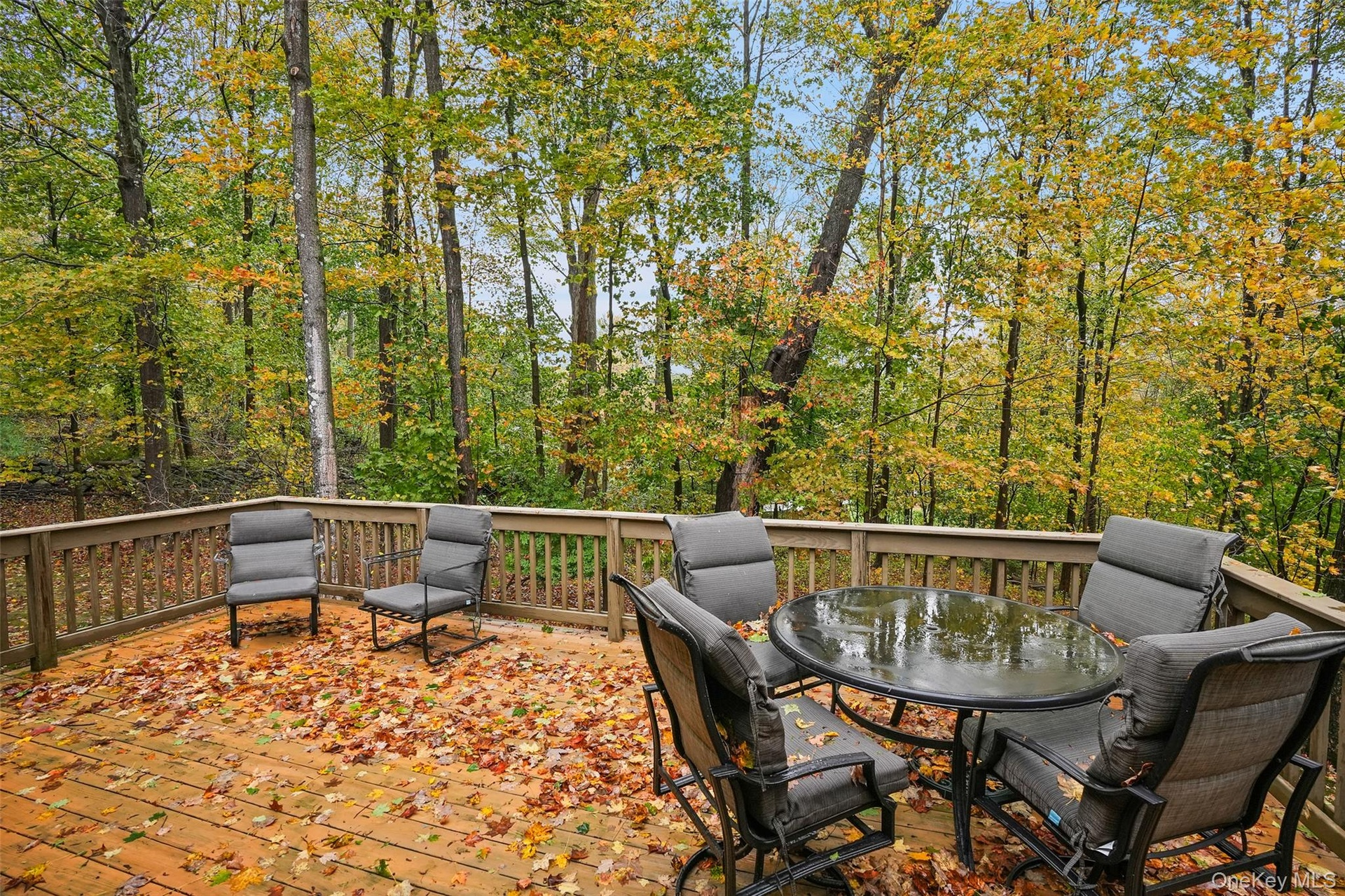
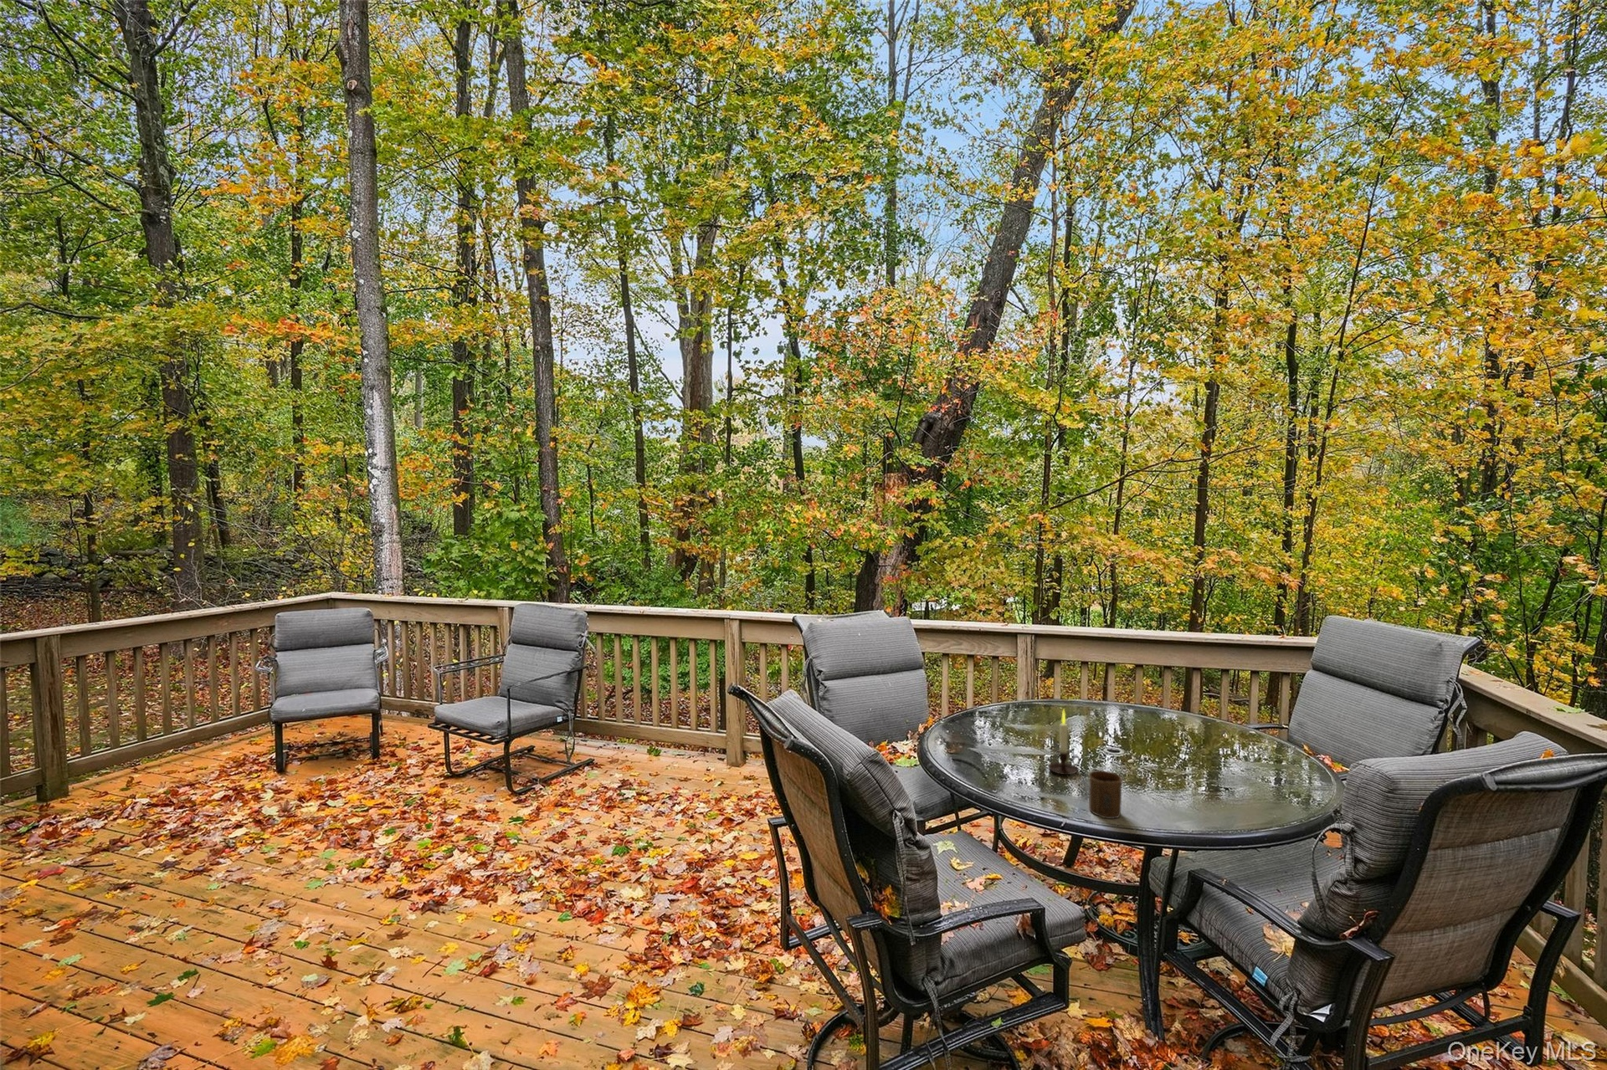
+ candle (1066, 739)
+ cup (1105, 794)
